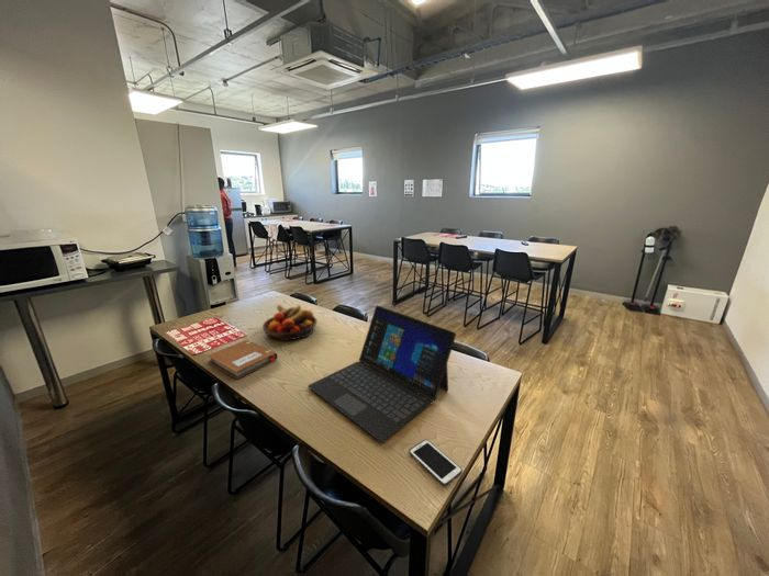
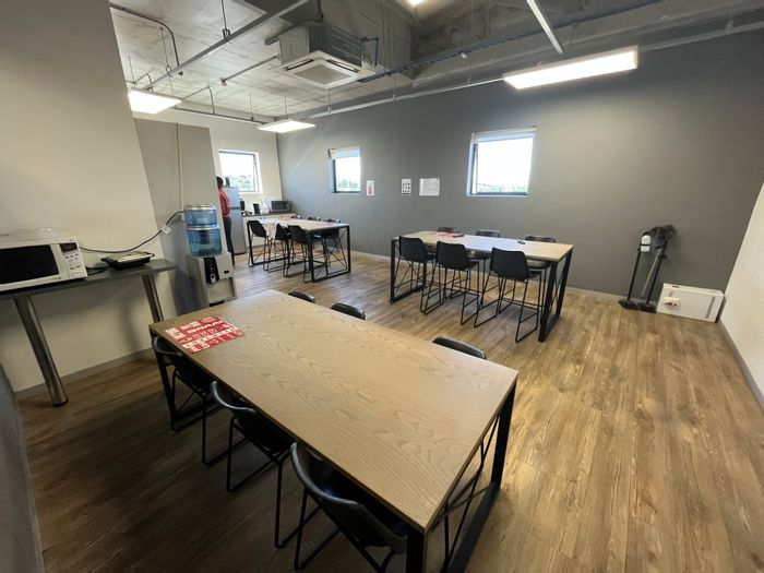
- notebook (243, 357)
- fruit bowl (289, 319)
- laptop (379, 360)
- cell phone (434, 461)
